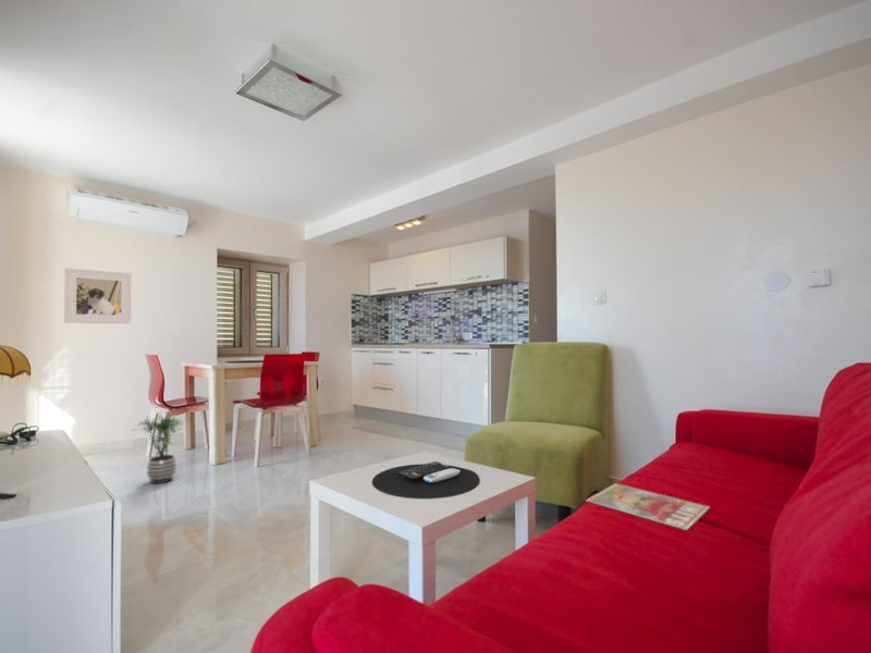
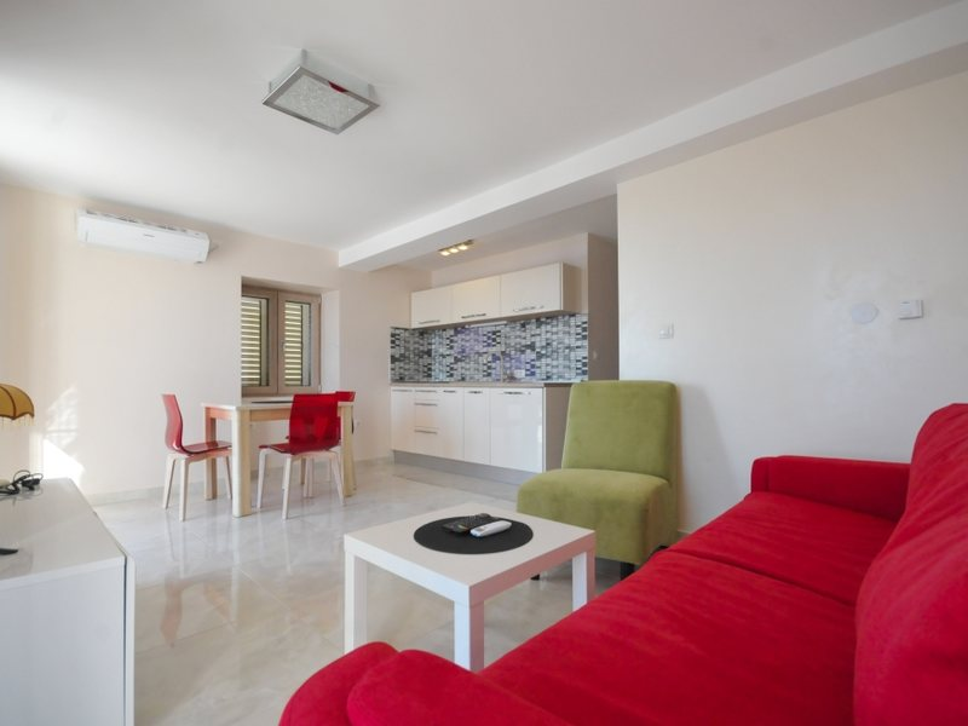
- potted plant (162, 446)
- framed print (99, 296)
- magazine (646, 503)
